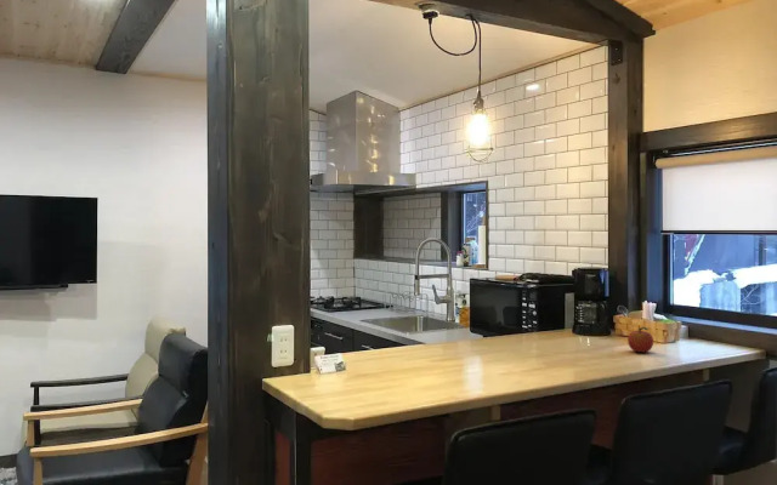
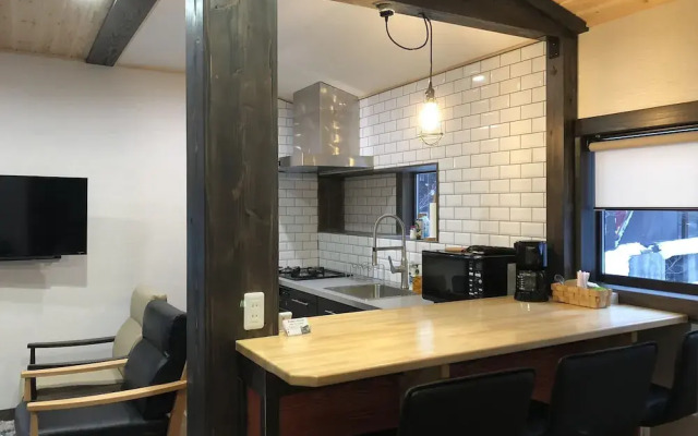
- fruit (640, 338)
